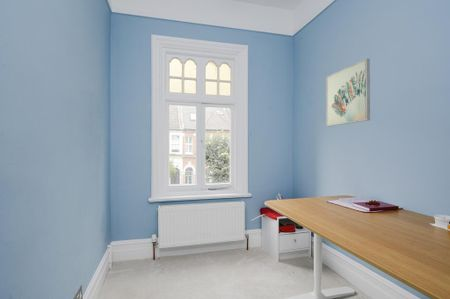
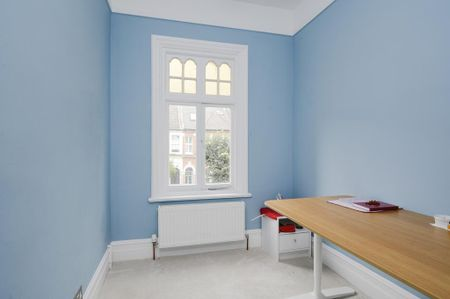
- wall art (345, 96)
